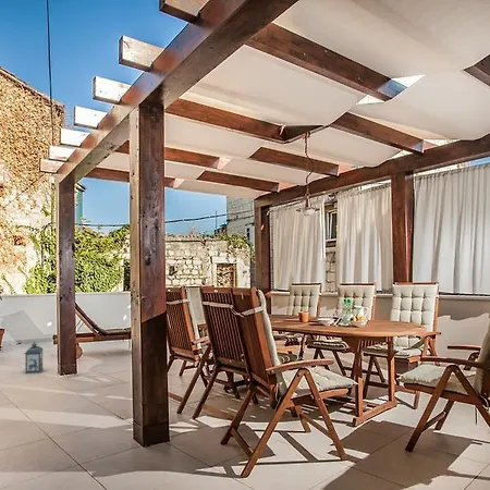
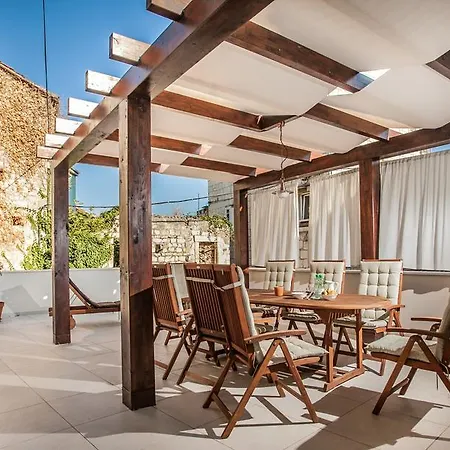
- lantern (34, 356)
